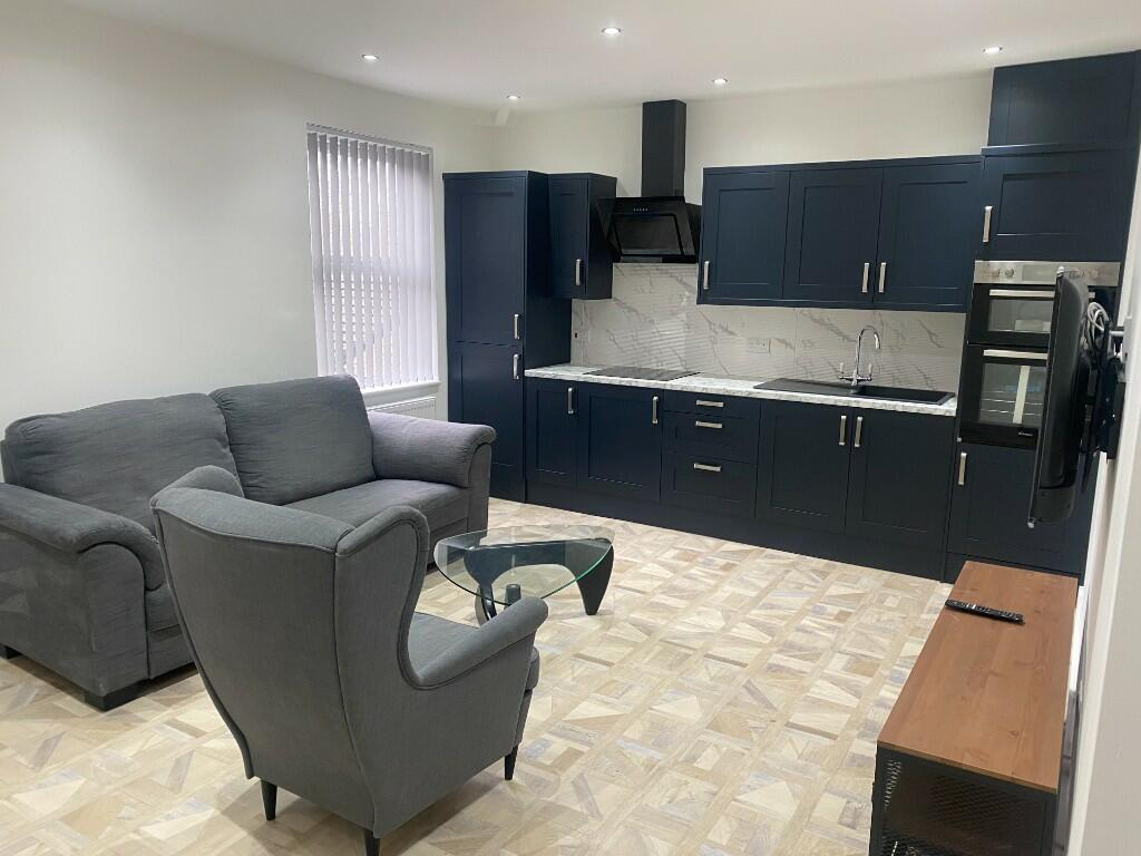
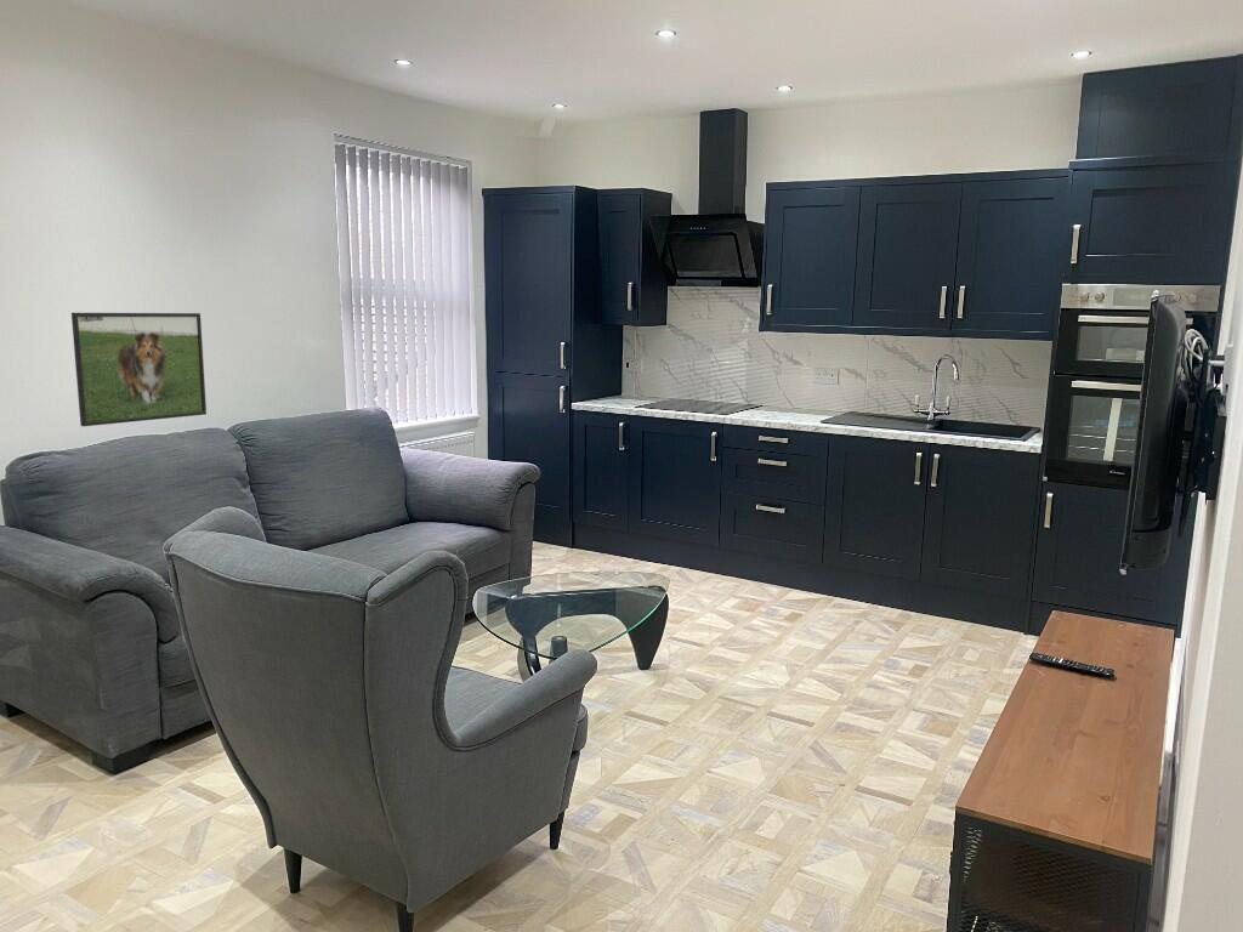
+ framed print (143, 366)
